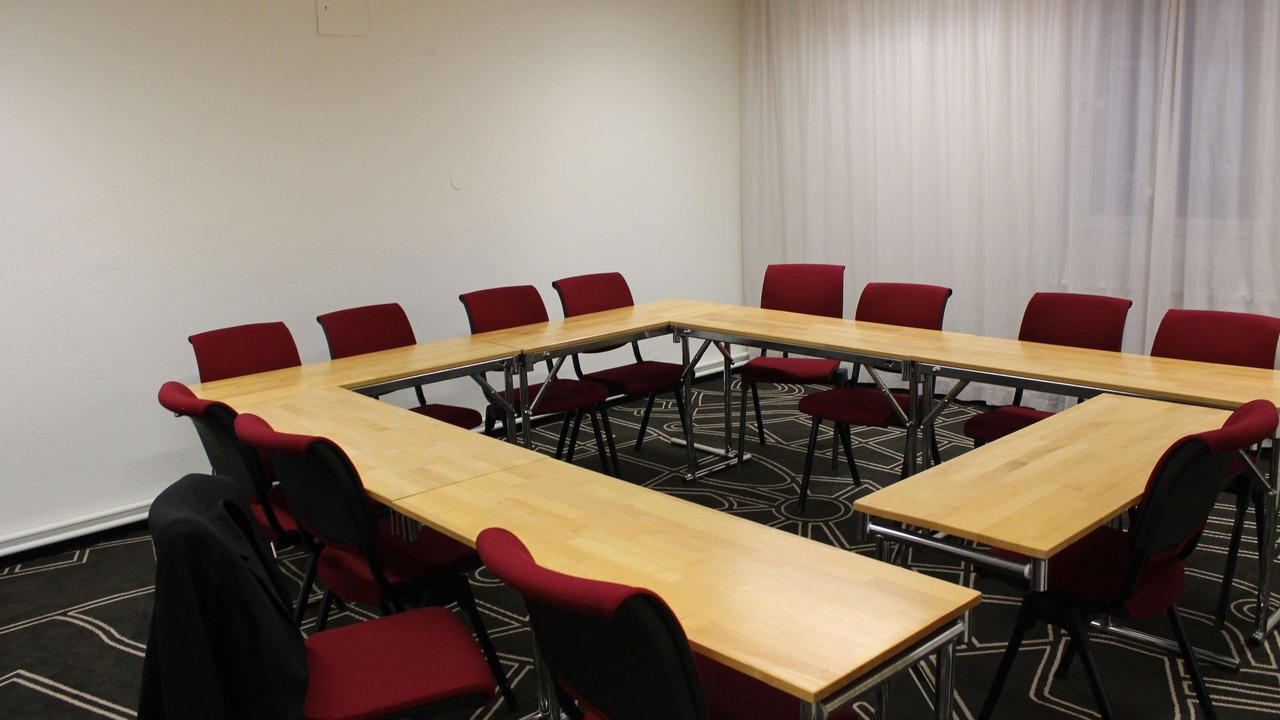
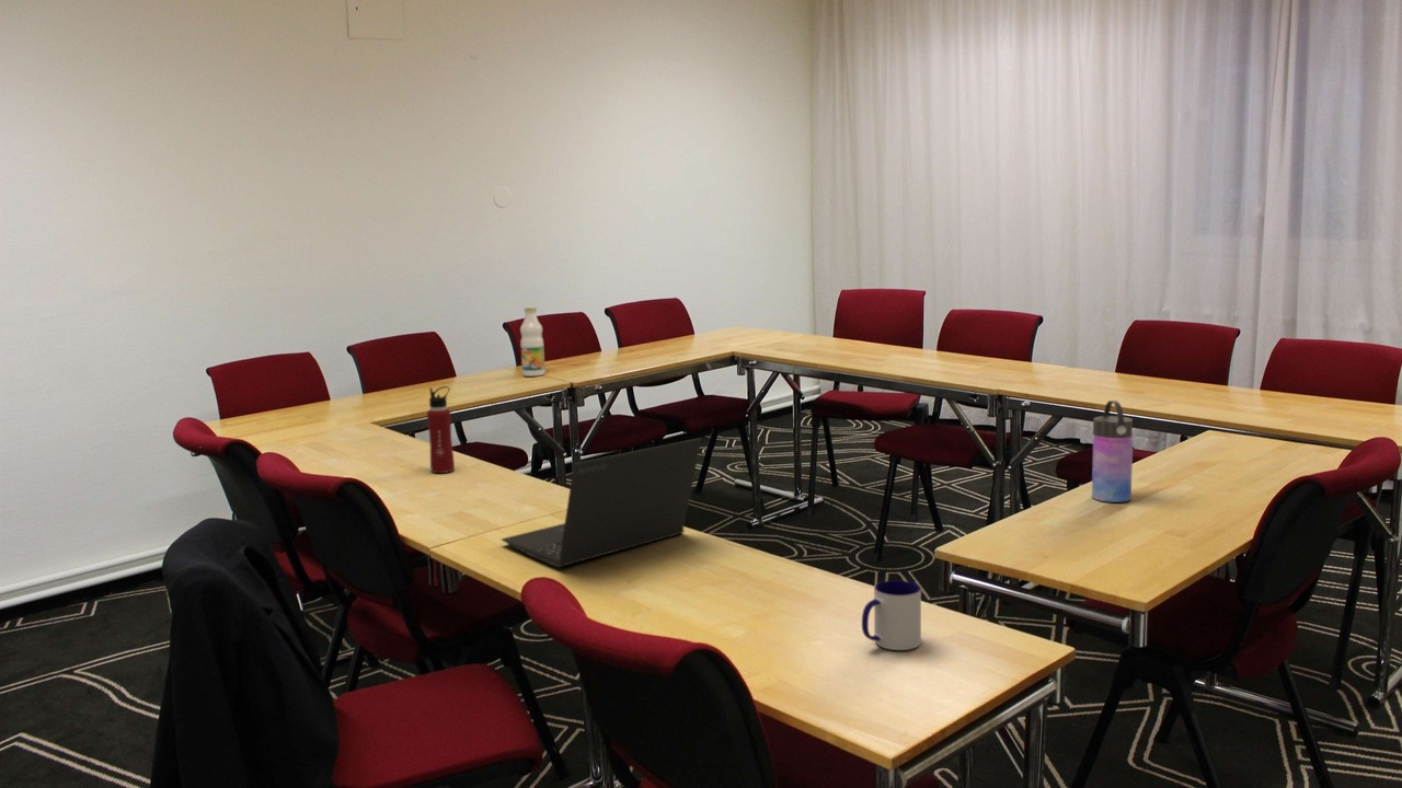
+ laptop (600, 491)
+ bottle (531, 341)
+ water bottle (1112, 449)
+ mug (889, 616)
+ water bottle (439, 429)
